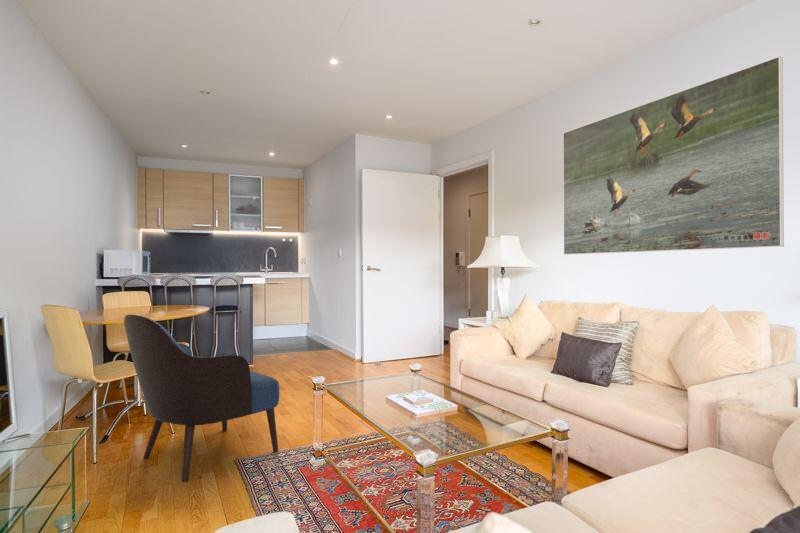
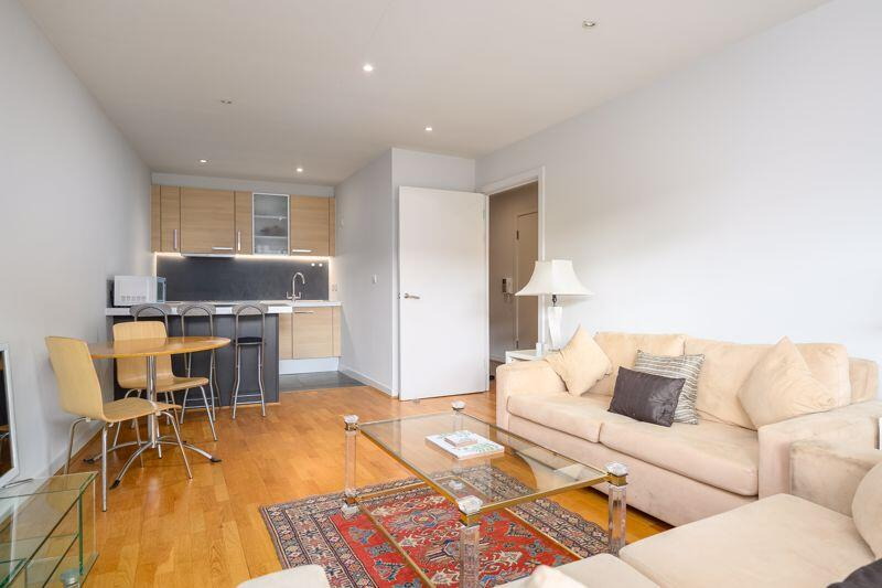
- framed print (649, 177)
- armchair (199, 383)
